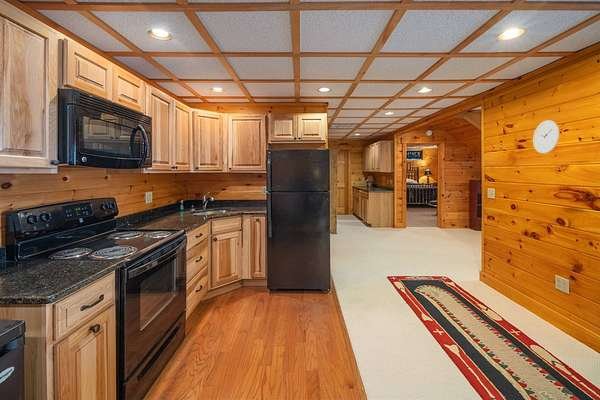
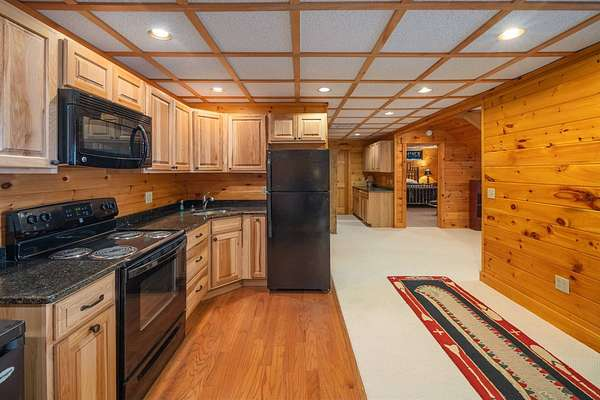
- wall clock (544, 137)
